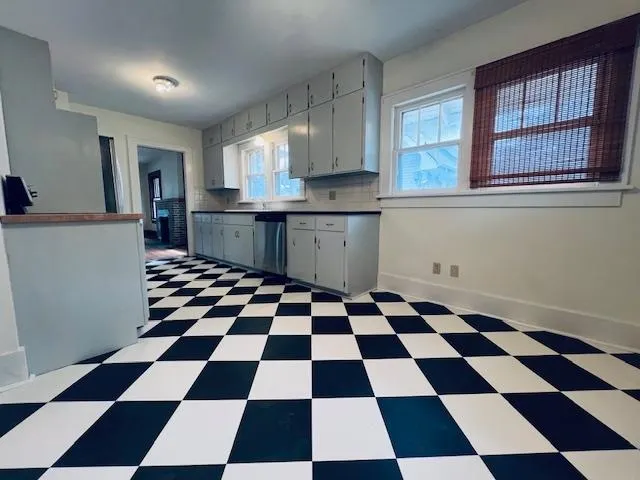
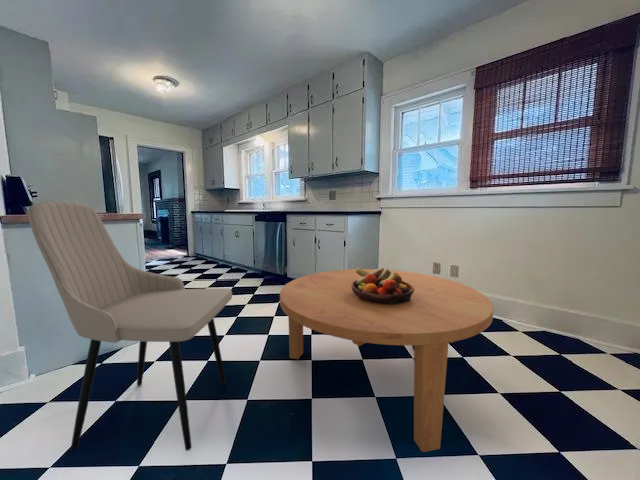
+ coffee table (377, 331)
+ dining chair (142, 310)
+ fruit bowl (381, 282)
